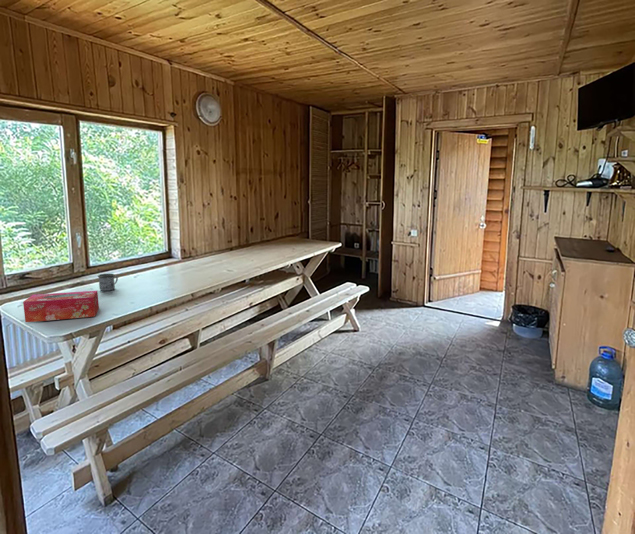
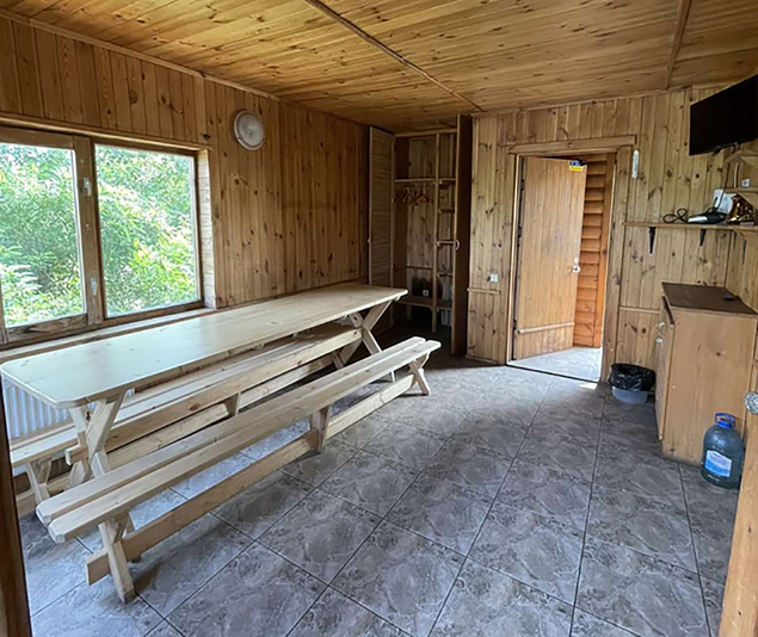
- mug (108, 281)
- tissue box (63, 305)
